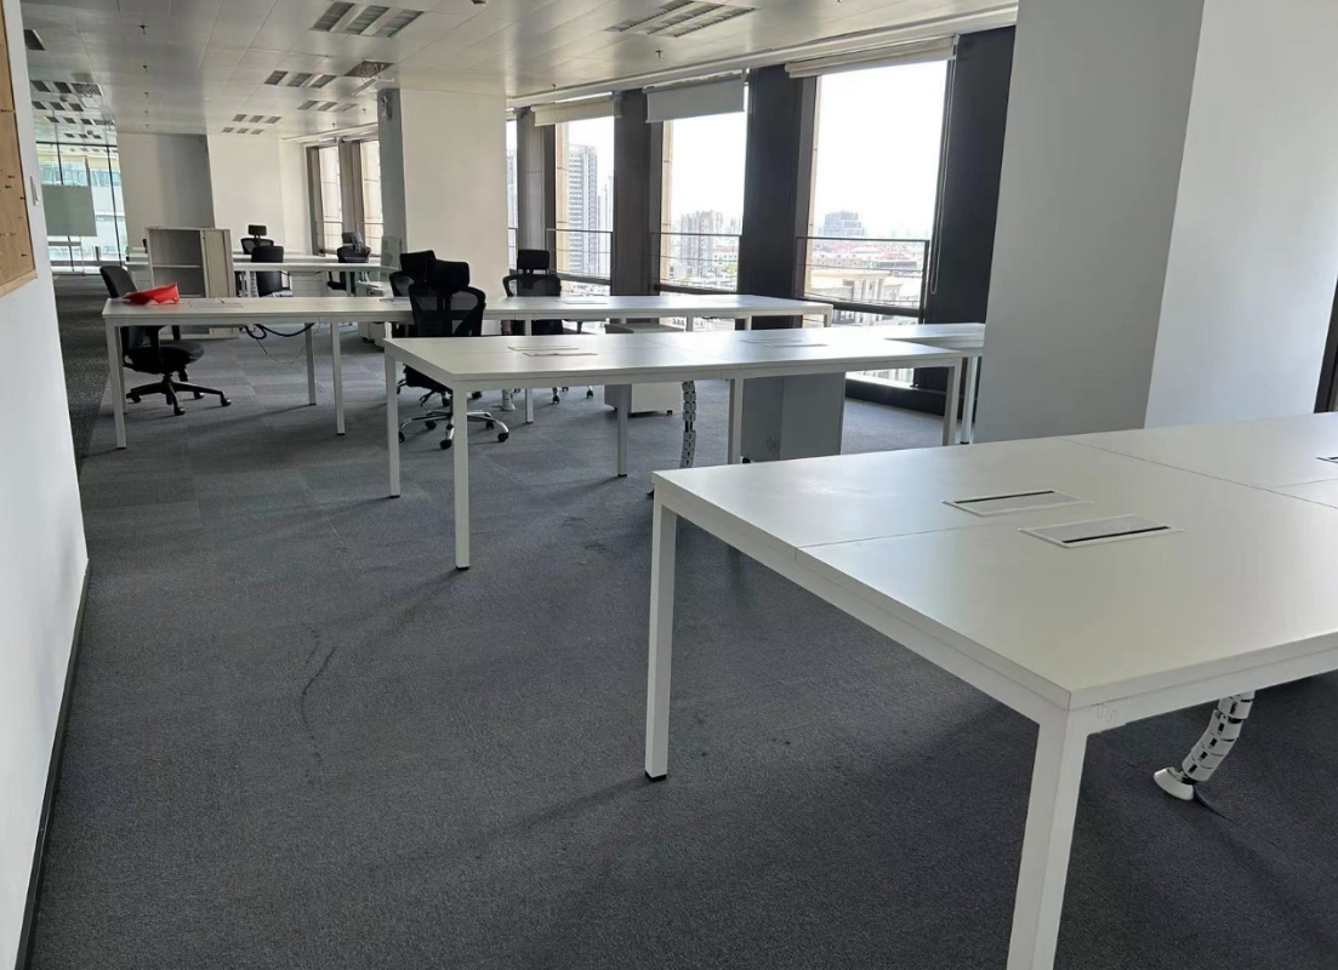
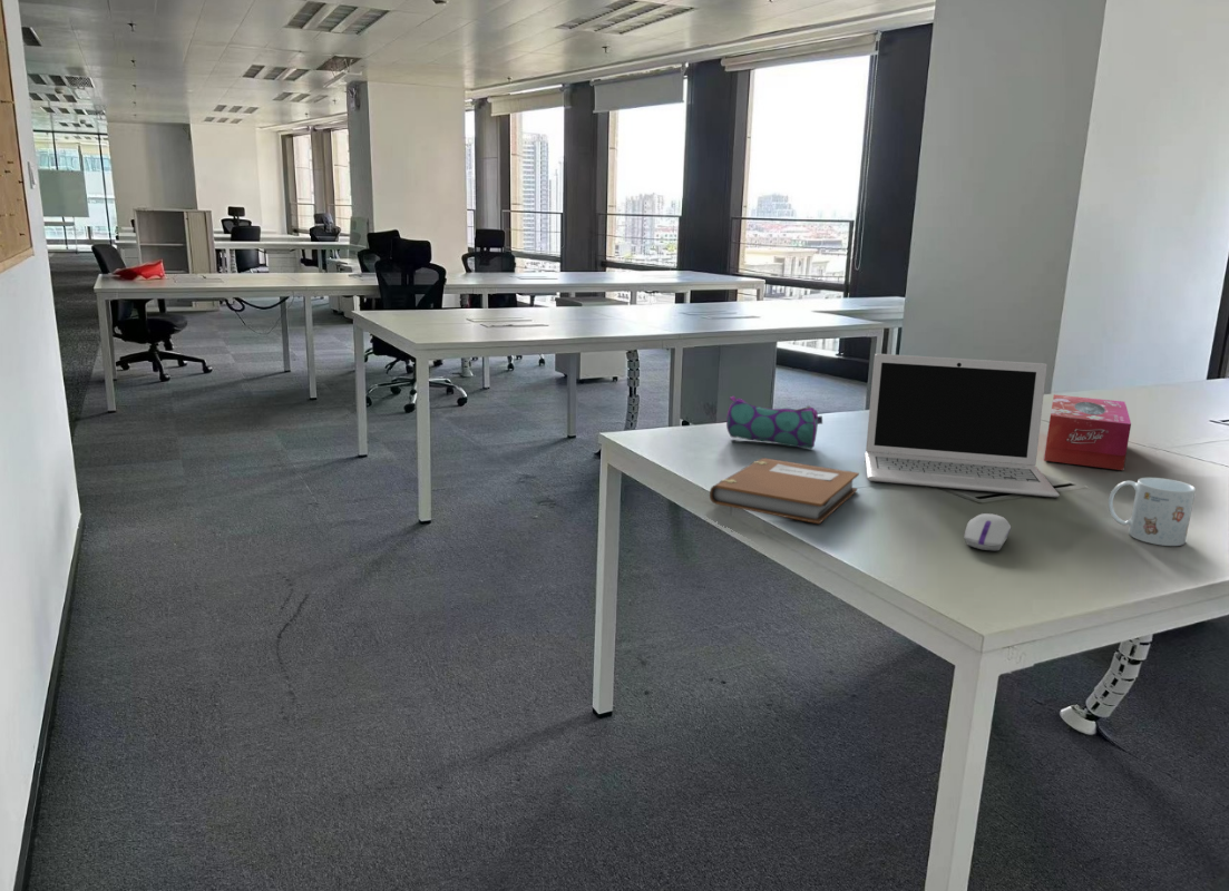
+ mug (1148, 508)
+ notebook (787, 486)
+ pencil case (772, 422)
+ computer mouse (988, 529)
+ tissue box (1085, 429)
+ laptop (959, 420)
